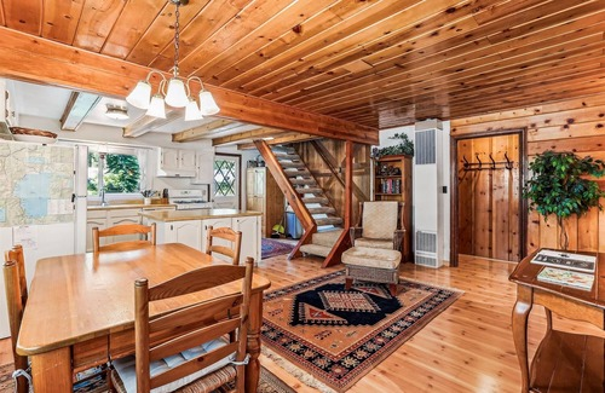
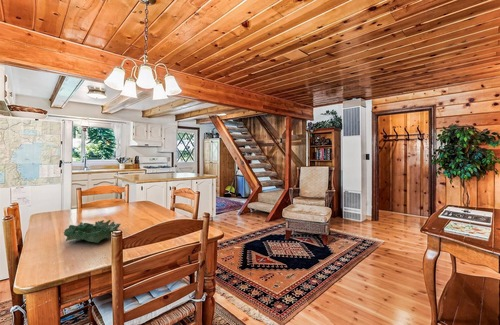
+ decorative bowl (94, 231)
